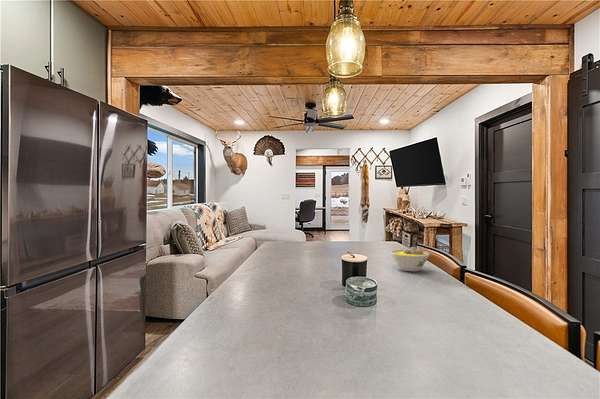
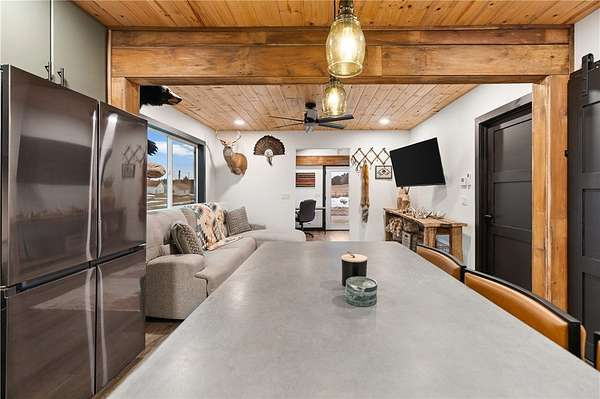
- bowl (409, 258)
